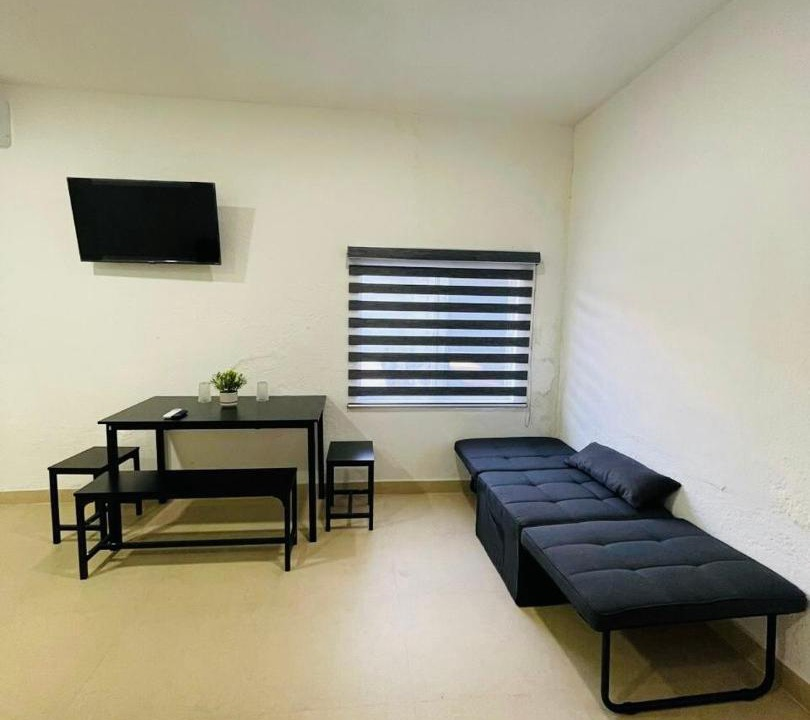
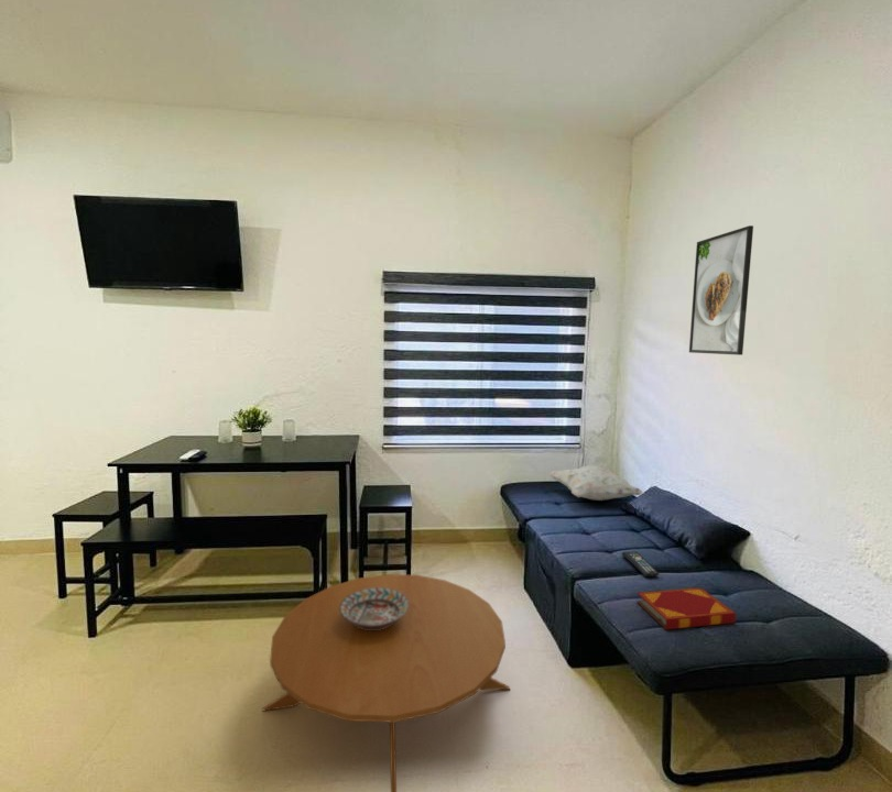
+ decorative bowl (374, 612)
+ coffee table (390, 663)
+ hardback book (684, 607)
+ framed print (718, 295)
+ decorative pillow (594, 482)
+ remote control (639, 562)
